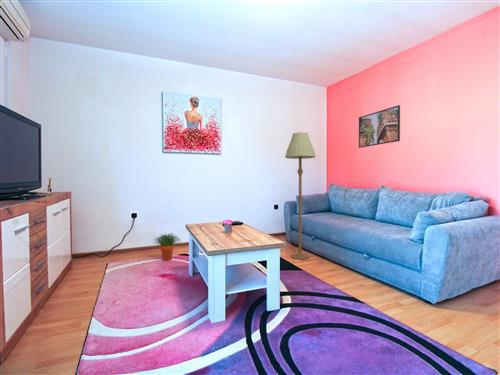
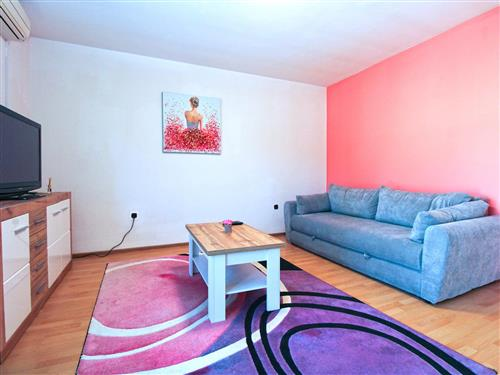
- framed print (377, 128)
- floor lamp (300, 195)
- potted plant (167, 246)
